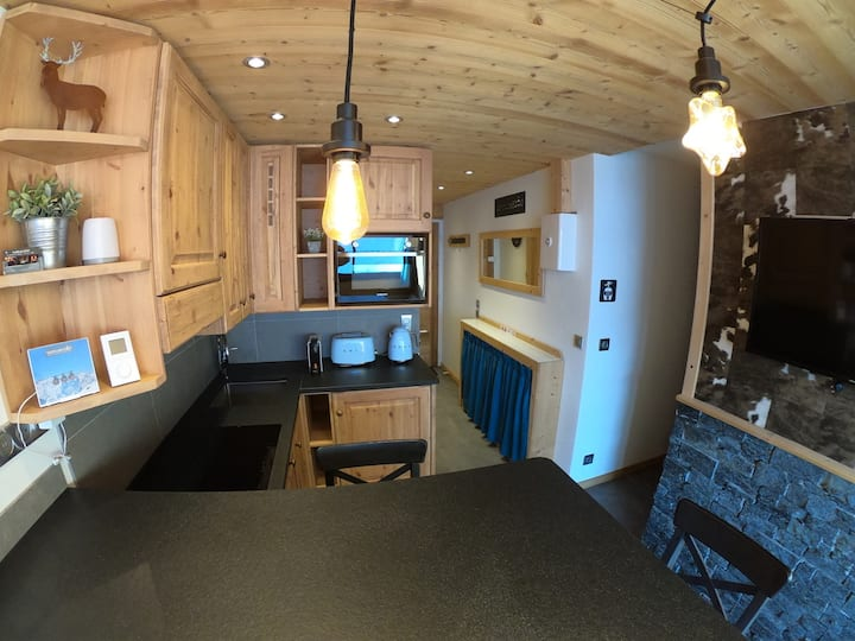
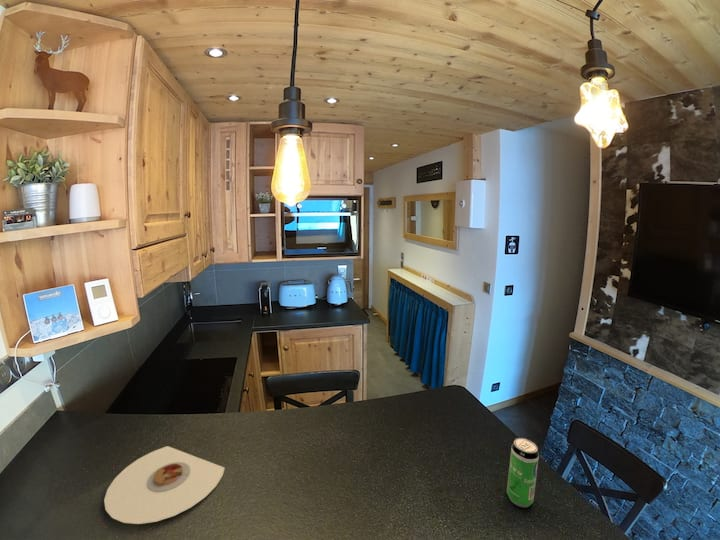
+ plate (169, 474)
+ beverage can (522, 472)
